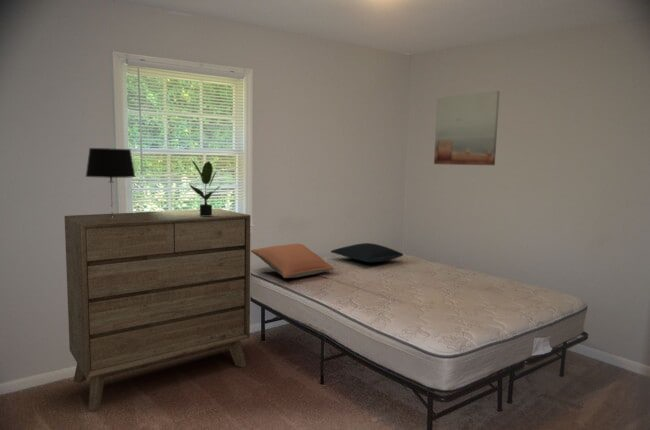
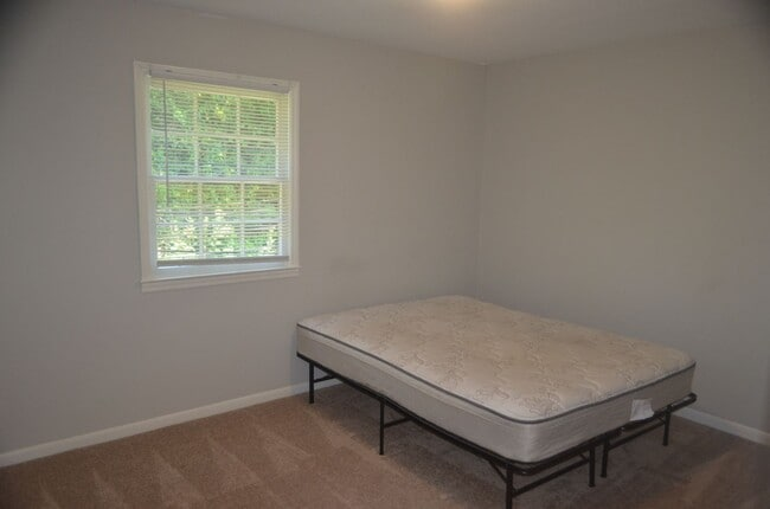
- pillow (292, 260)
- pillow (366, 253)
- dresser (163, 295)
- table lamp (111, 183)
- potted plant (204, 189)
- wall art (464, 130)
